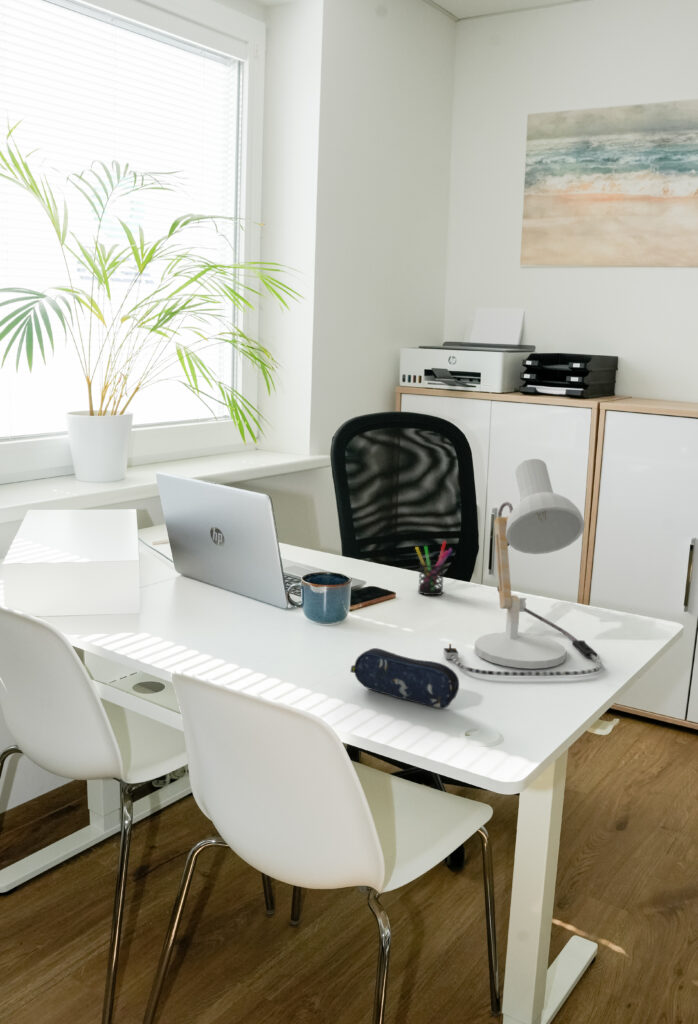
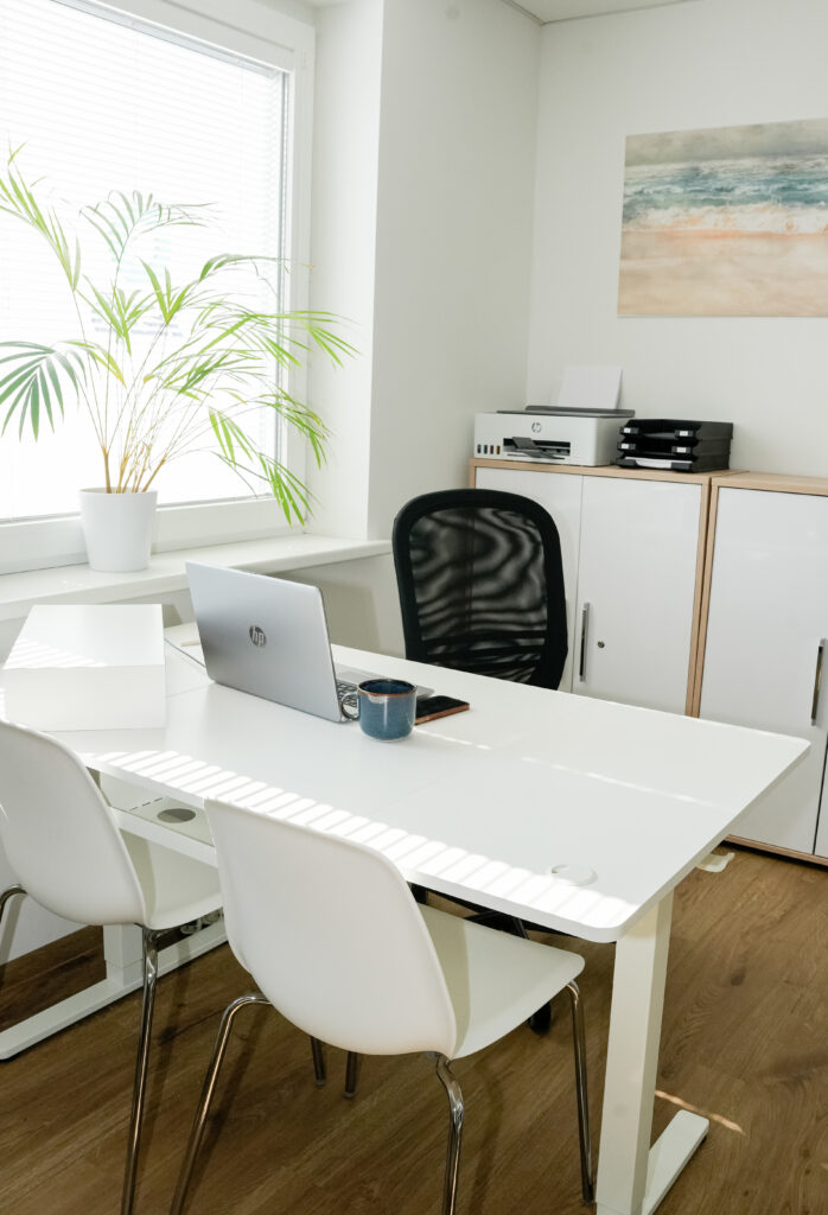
- pencil case (405, 677)
- pen holder (431, 566)
- desk lamp (525, 552)
